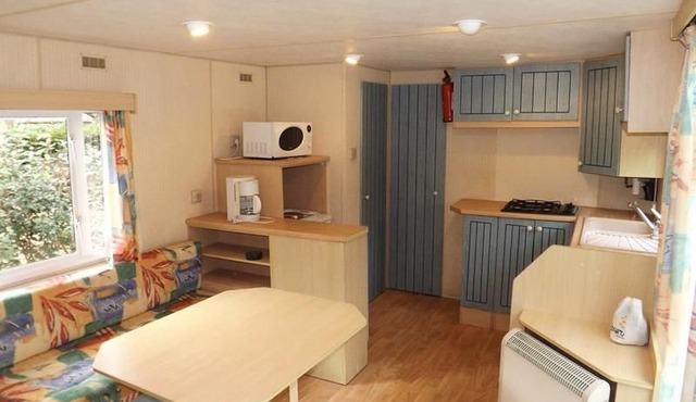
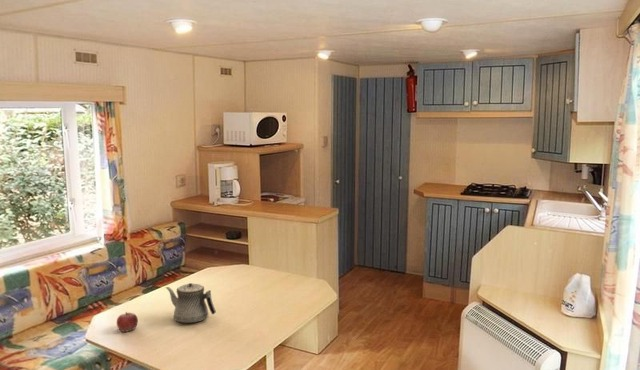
+ fruit (127, 320)
+ teapot (189, 300)
